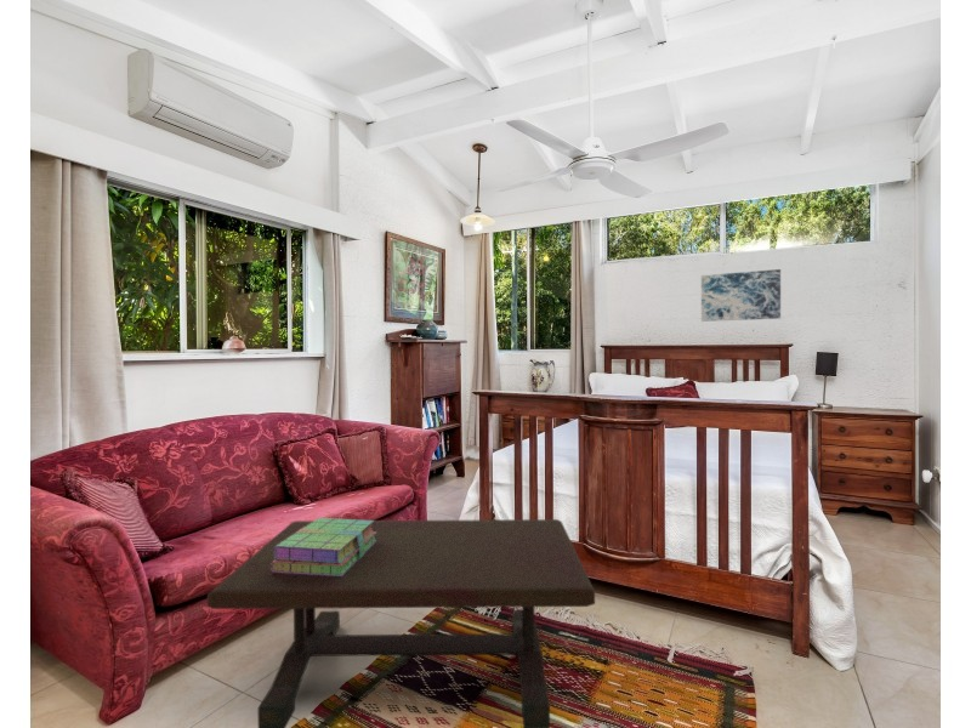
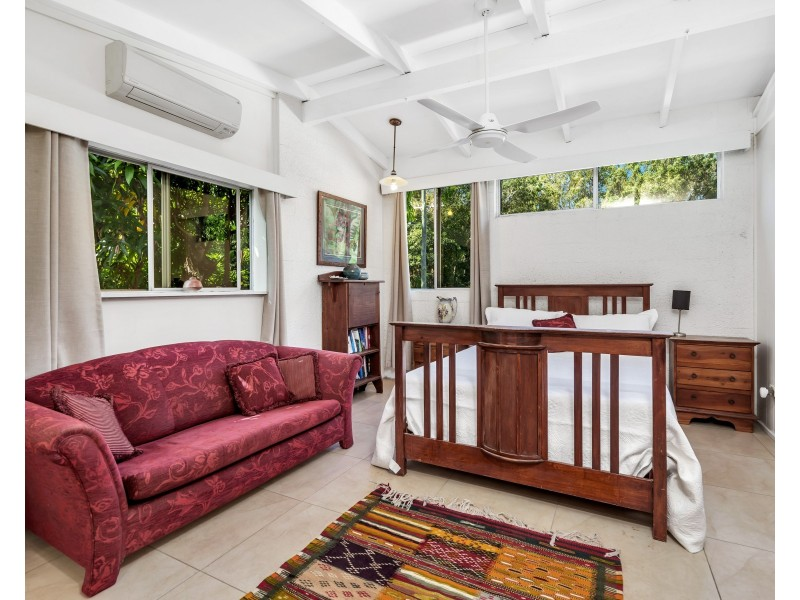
- coffee table (416, 607)
- wall art (739, 296)
- stack of books (328, 542)
